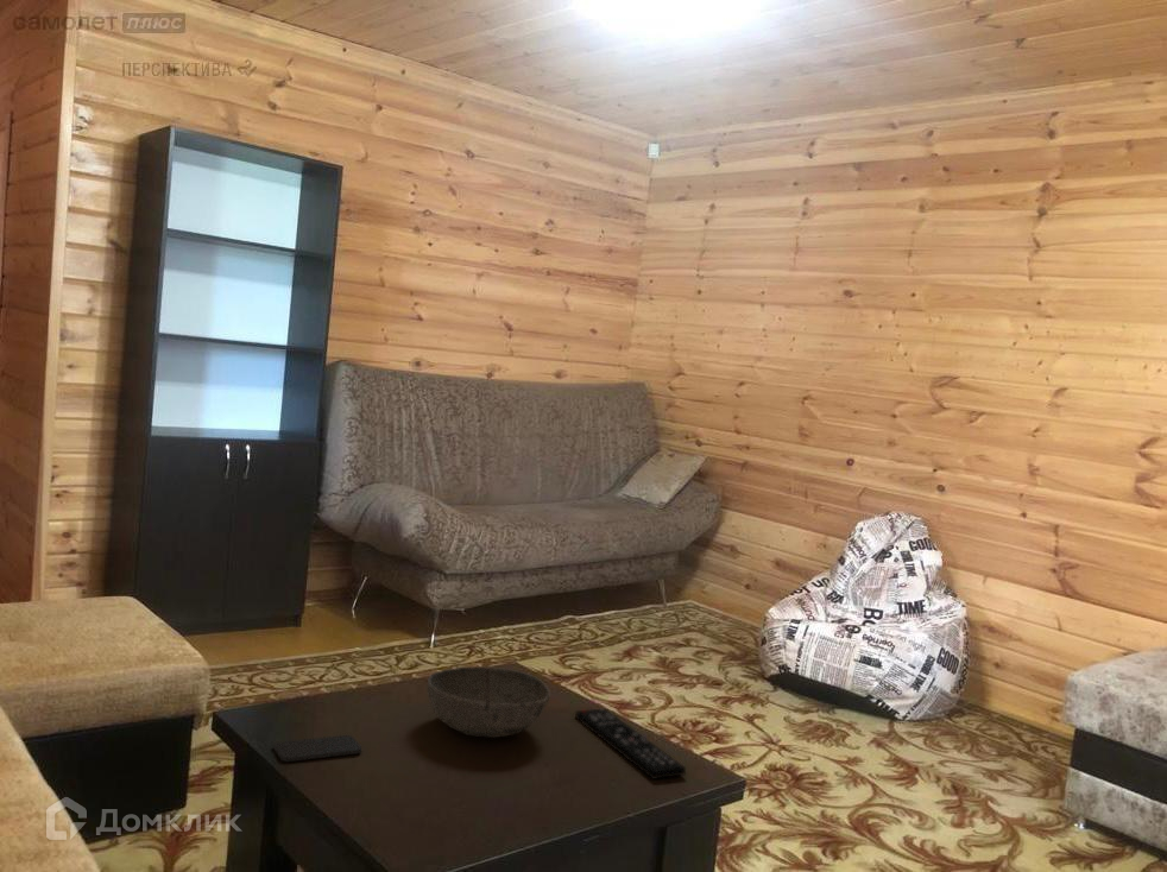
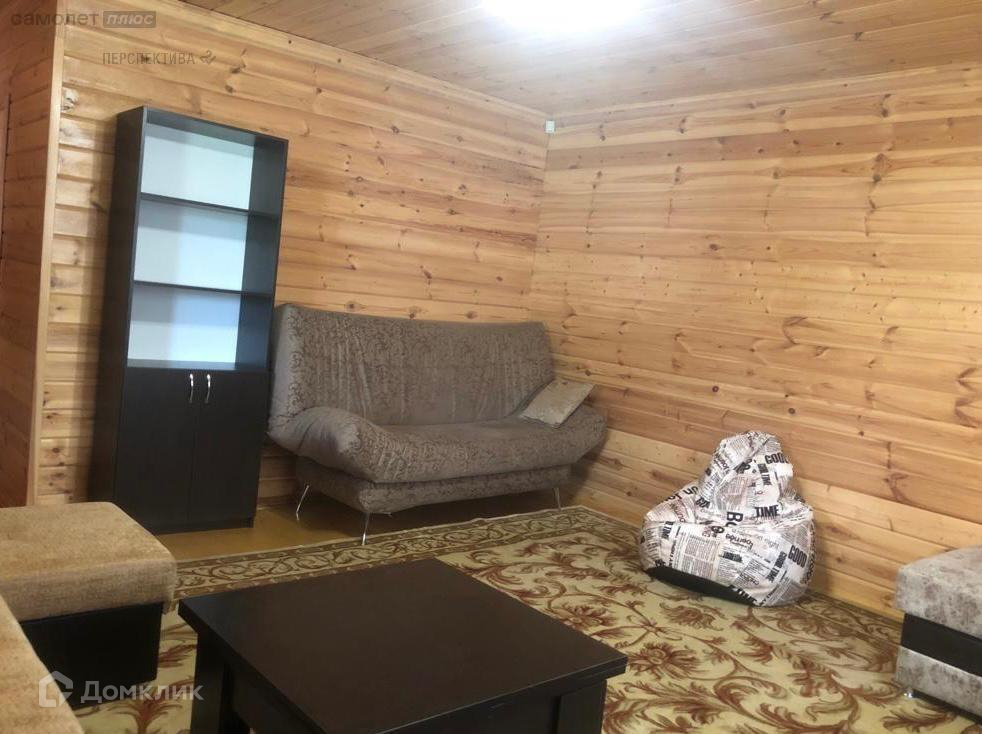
- remote control (626, 739)
- smartphone (317, 747)
- bowl (486, 706)
